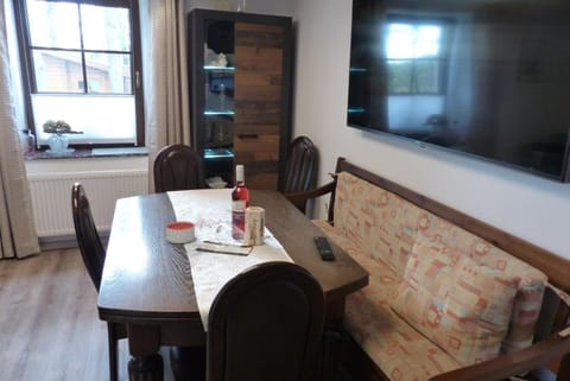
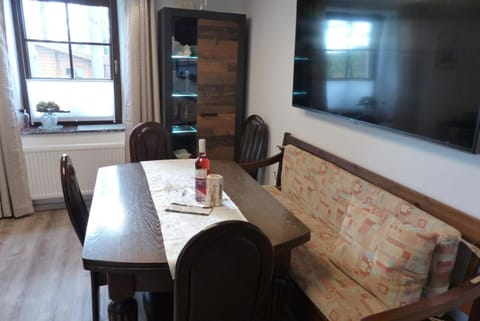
- remote control (323, 247)
- candle (180, 231)
